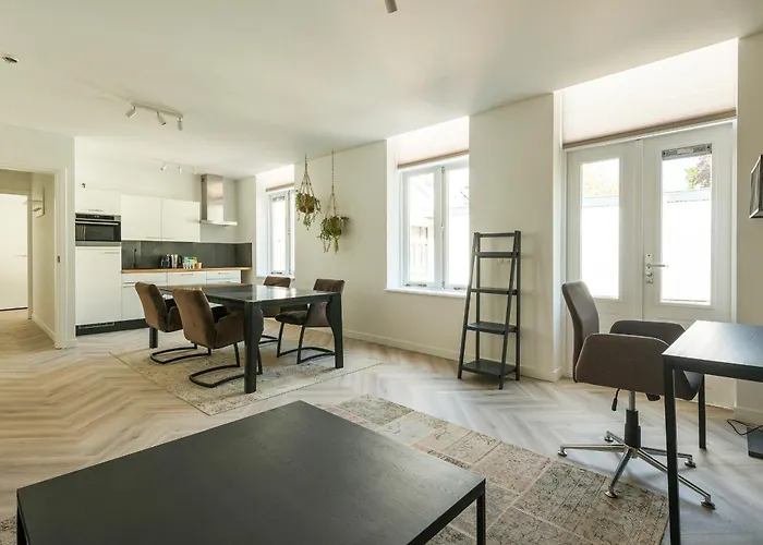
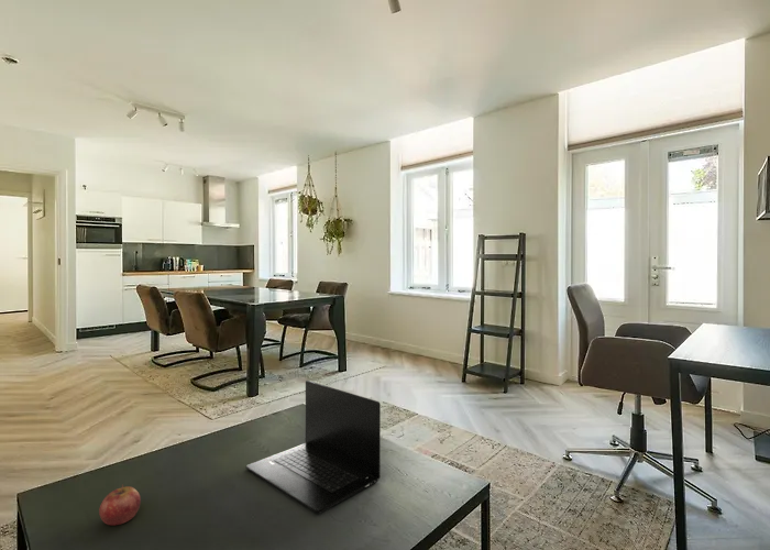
+ laptop (310, 436)
+ apple (120, 502)
